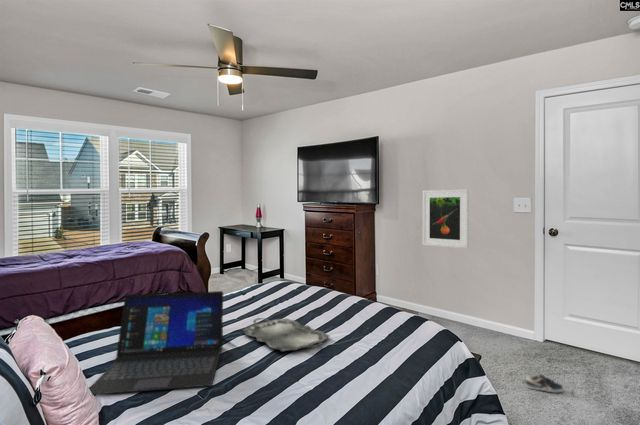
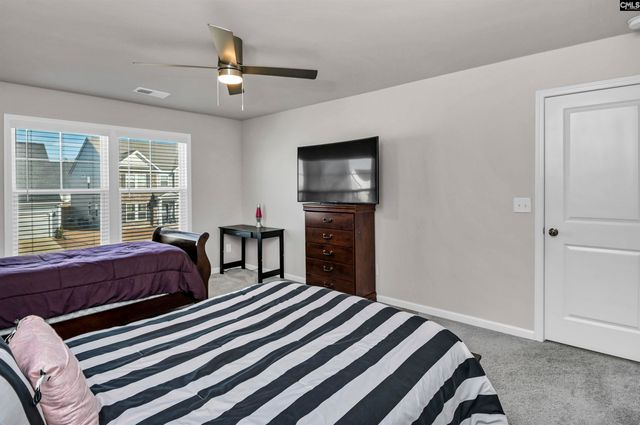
- sneaker (544, 382)
- serving tray (284, 333)
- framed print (444, 218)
- laptop (164, 335)
